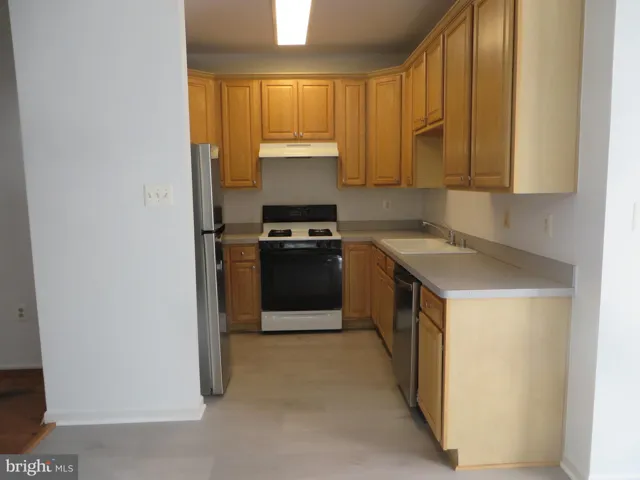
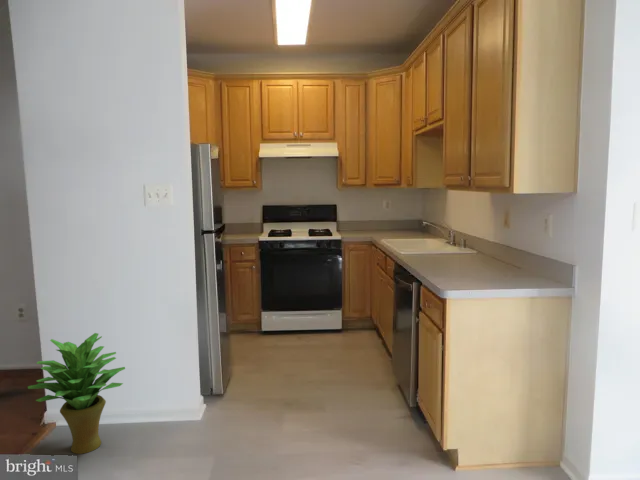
+ potted plant (82, 391)
